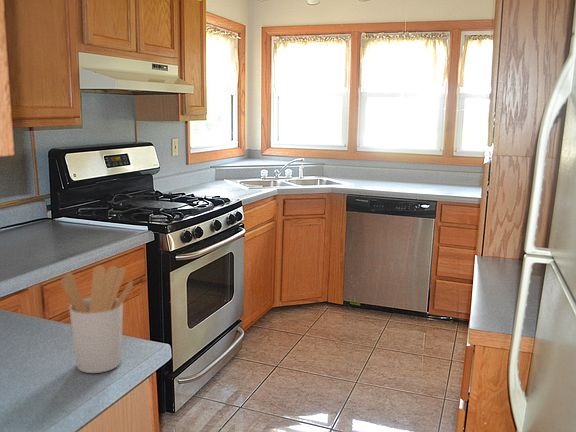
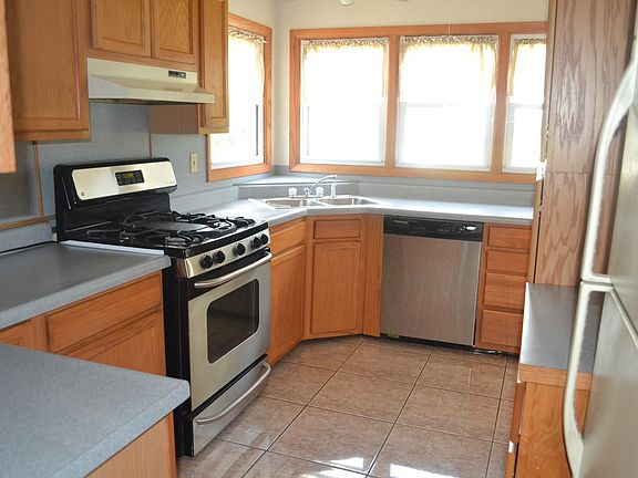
- utensil holder (101, 314)
